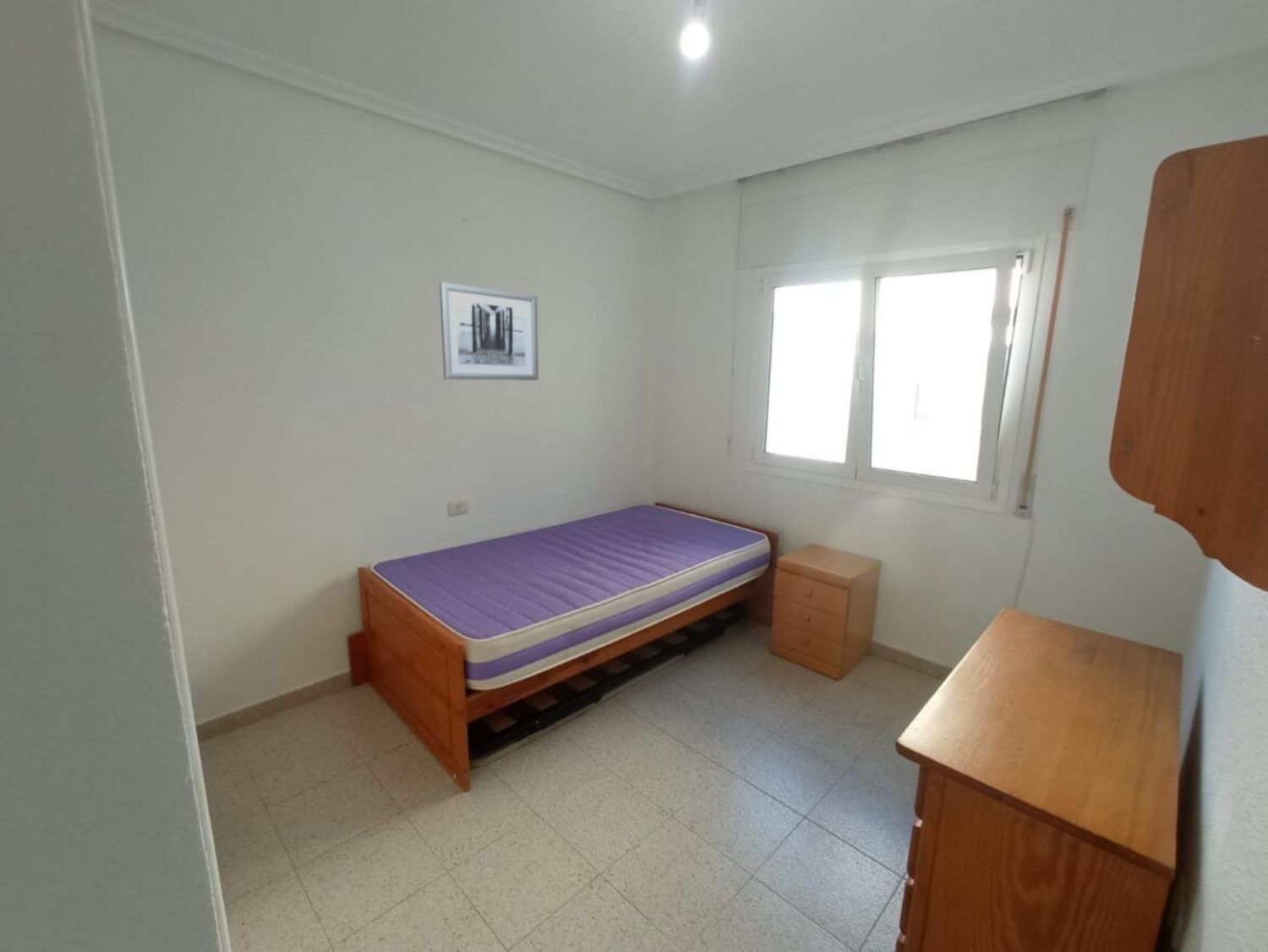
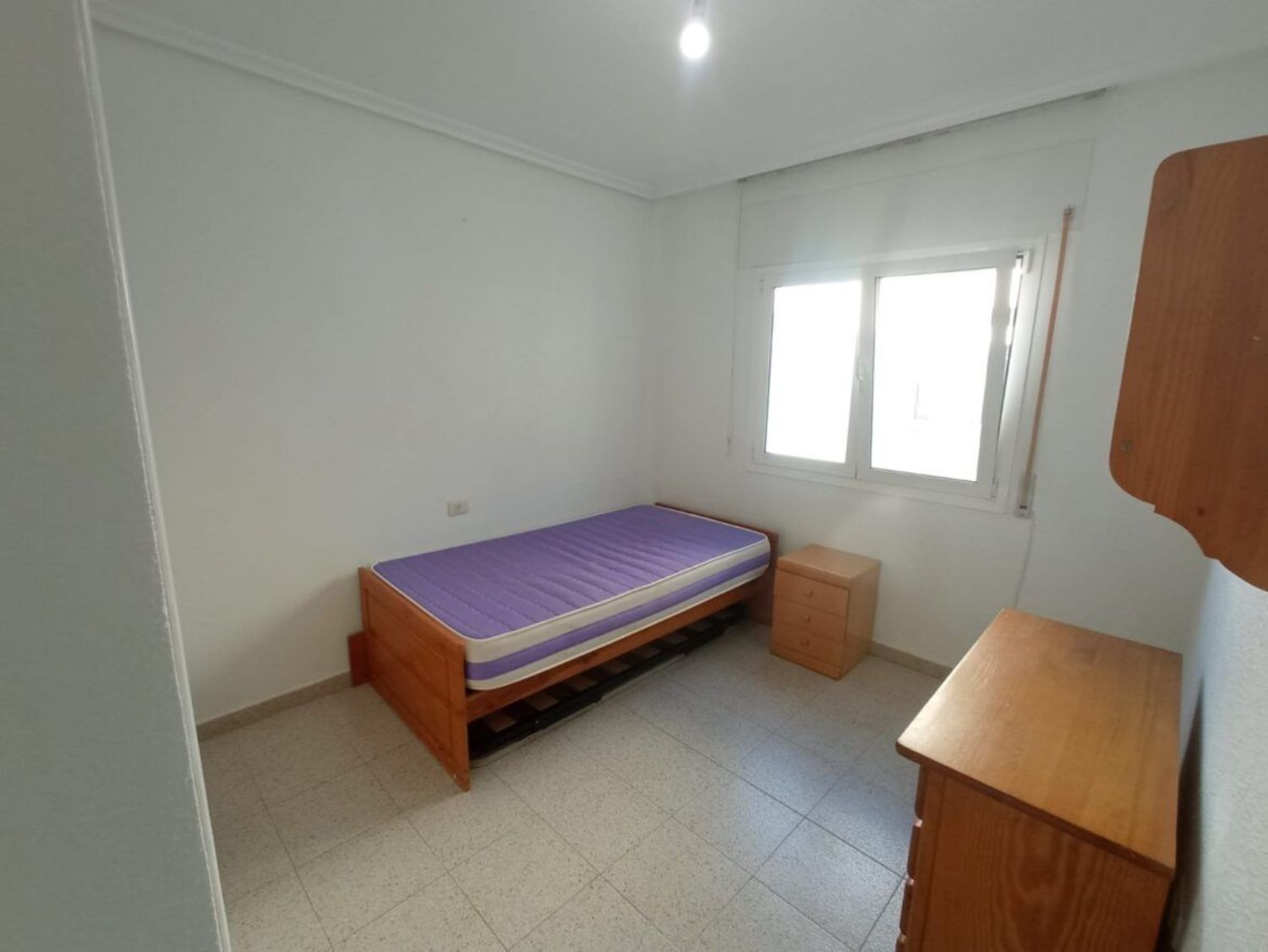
- wall art (493, 335)
